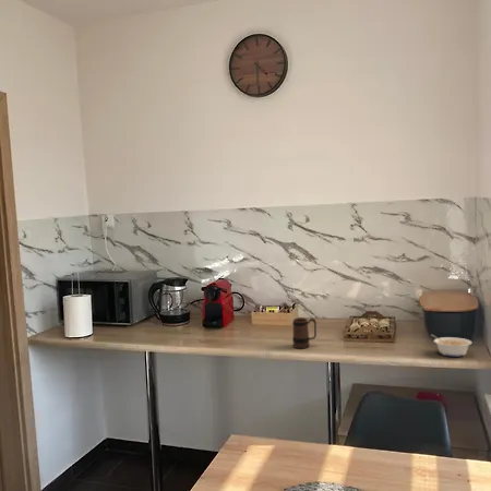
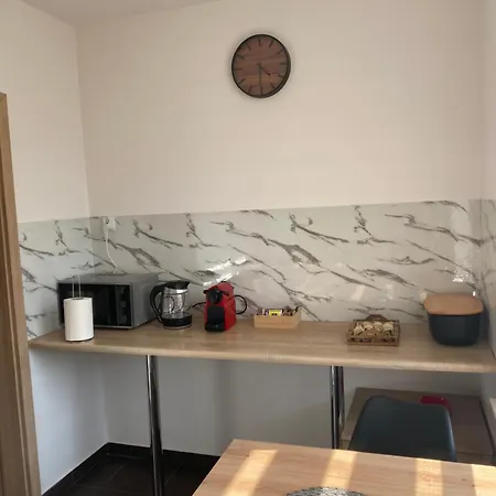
- legume (451, 346)
- mug (304, 332)
